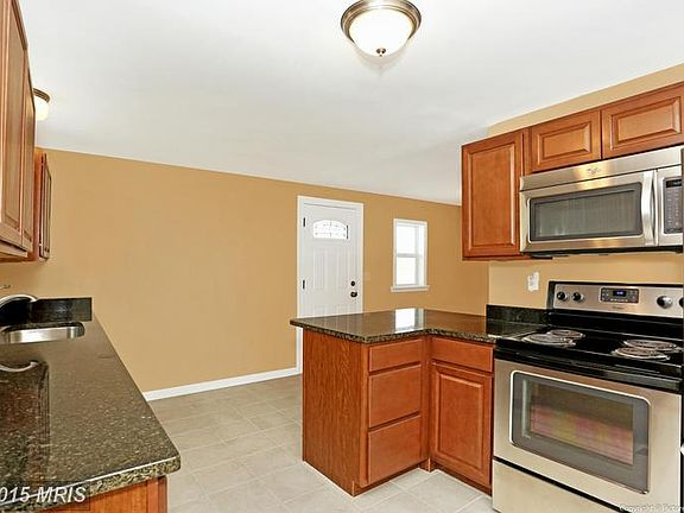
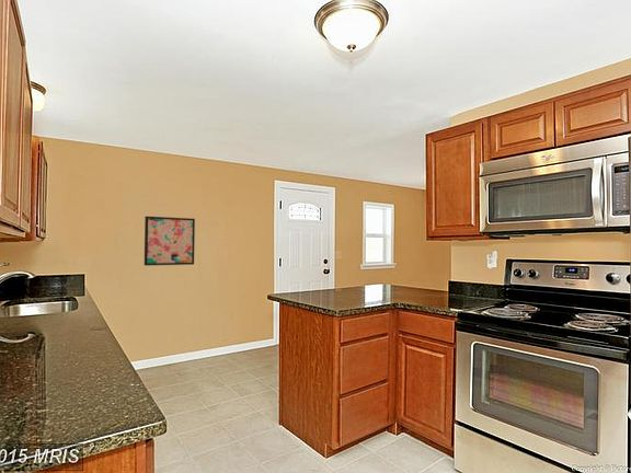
+ wall art (170, 241)
